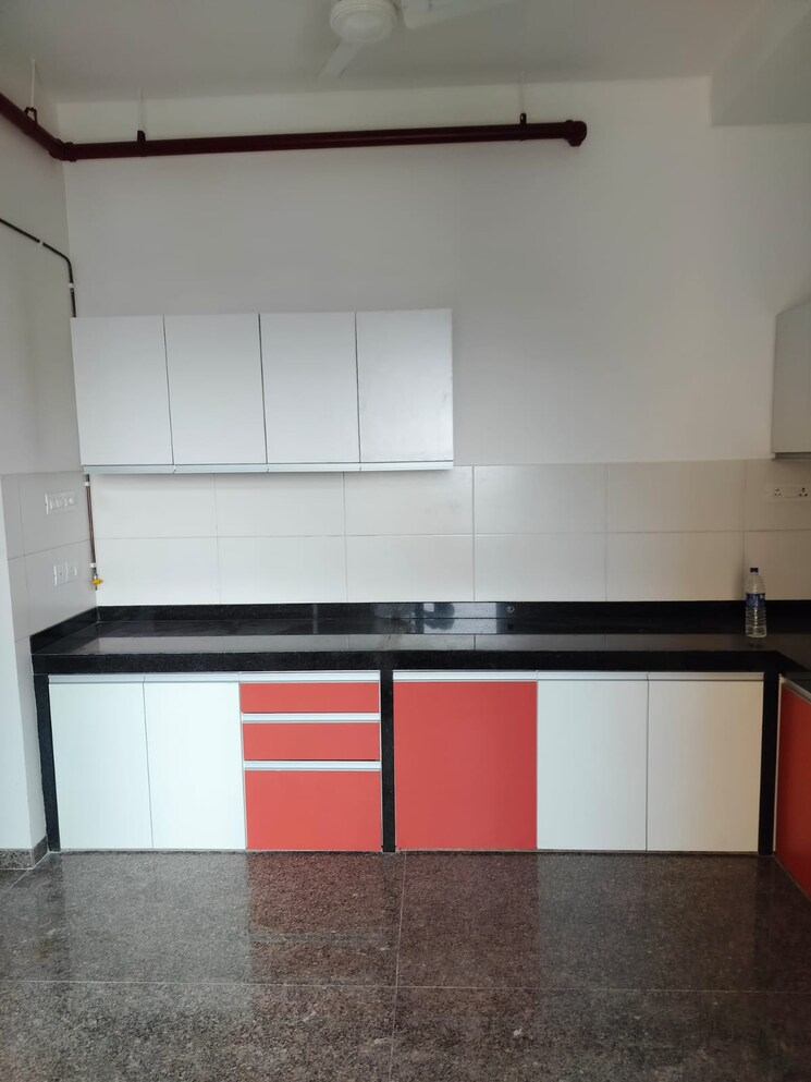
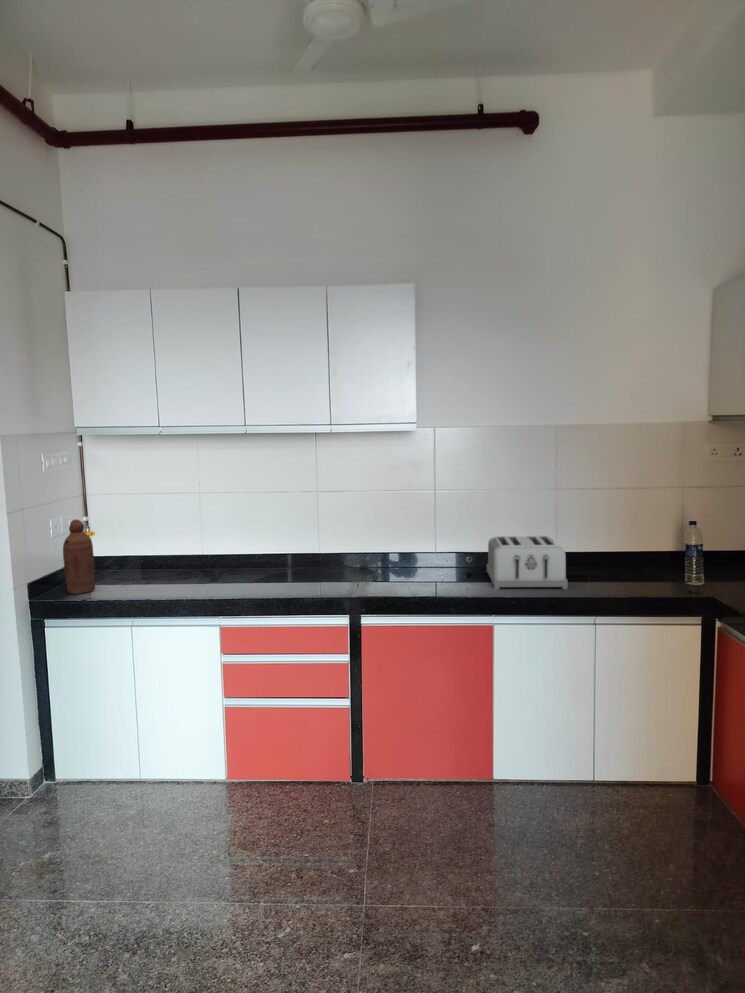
+ toaster (525, 561)
+ bottle (78, 555)
